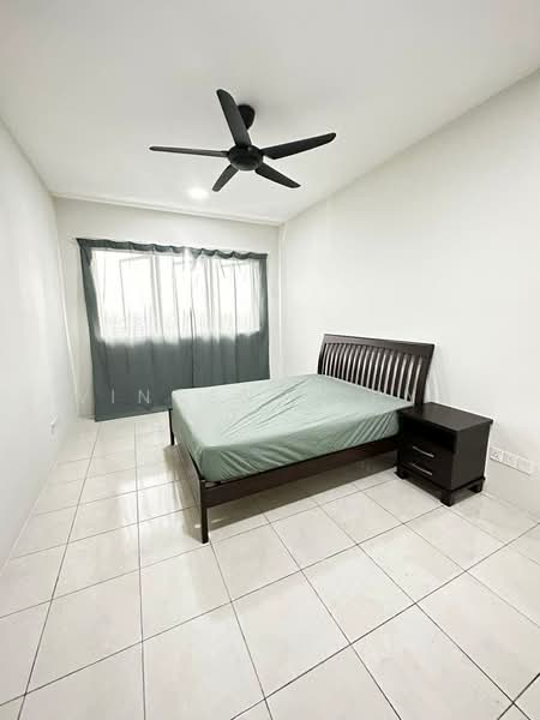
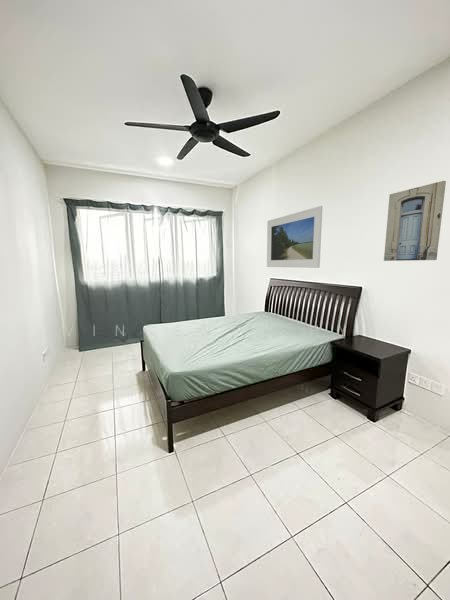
+ wall art (411, 225)
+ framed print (290, 241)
